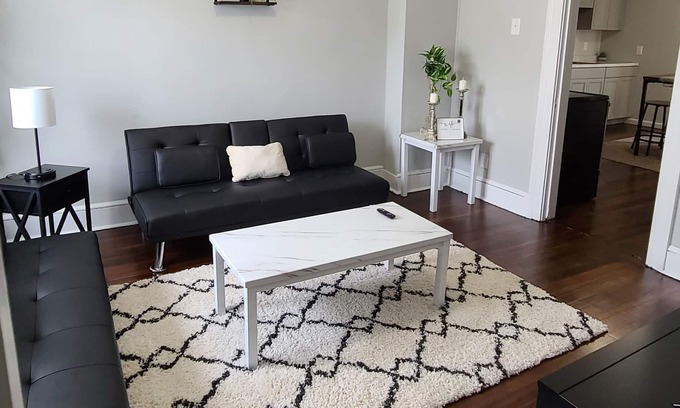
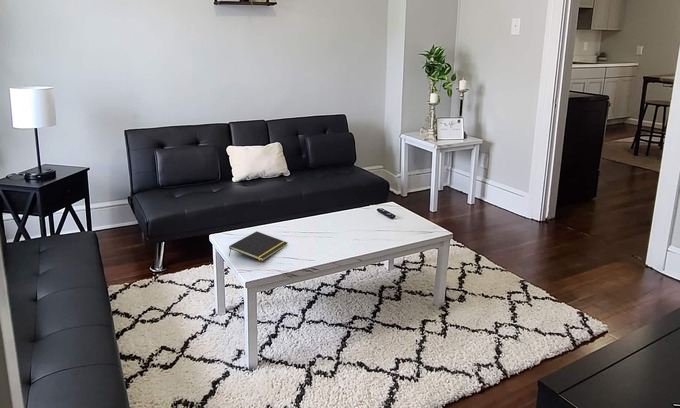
+ notepad (259, 245)
